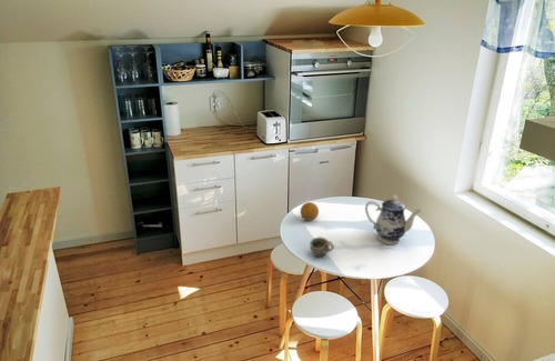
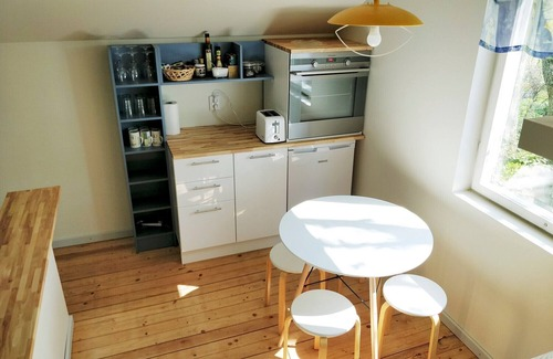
- cup (320, 248)
- fruit (309, 211)
- teapot (392, 218)
